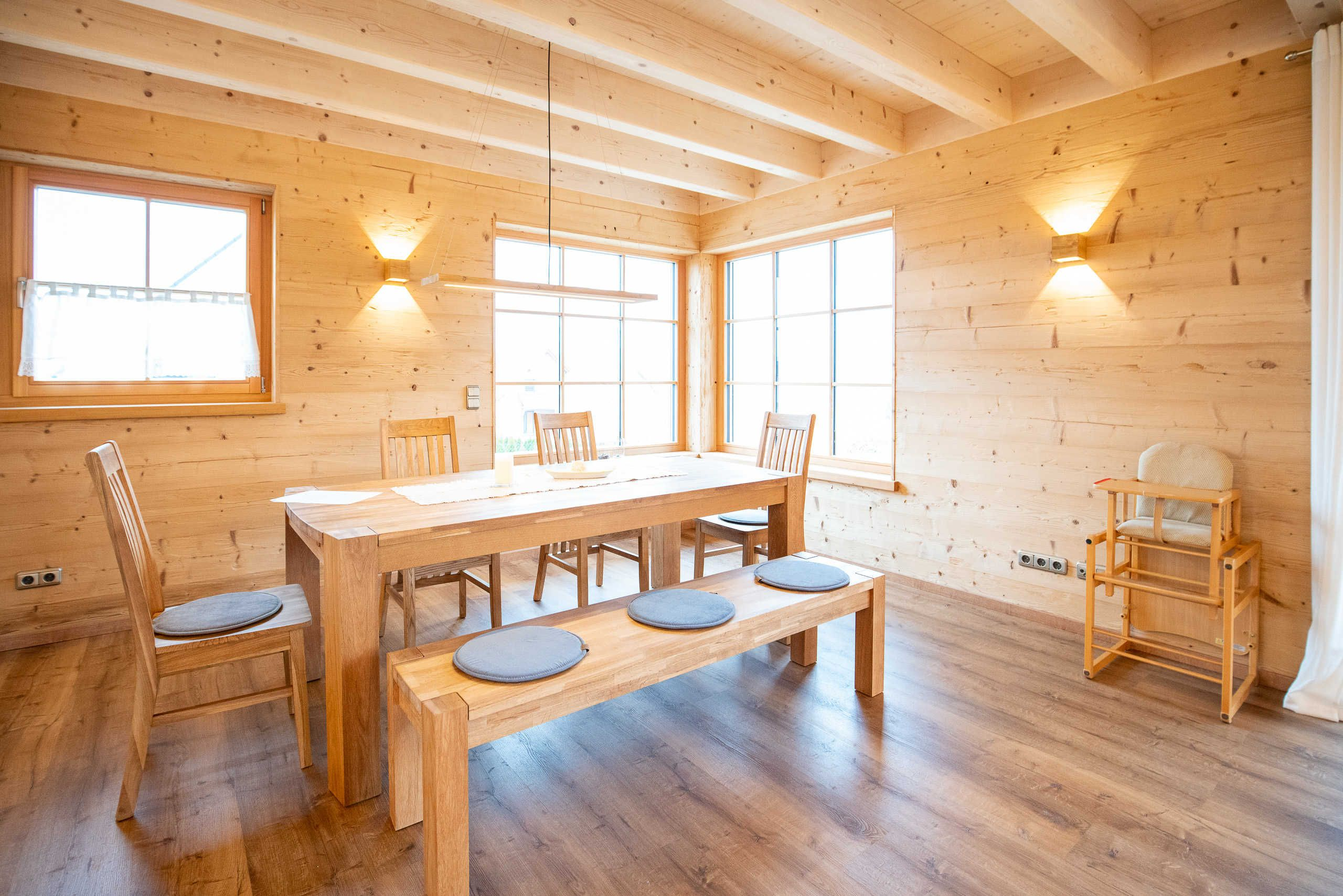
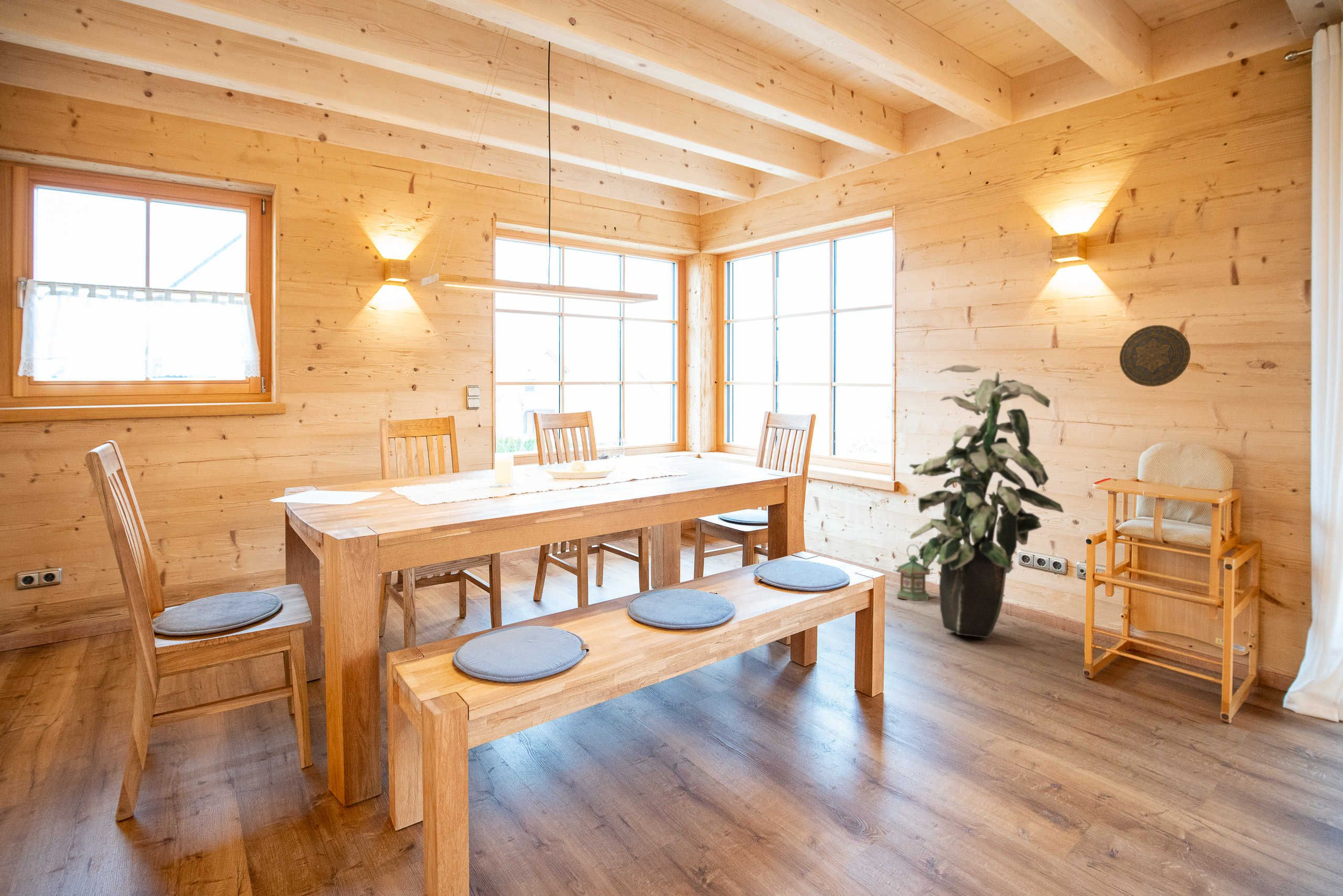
+ lantern (913, 571)
+ decorative plate (1153, 356)
+ indoor plant (975, 499)
